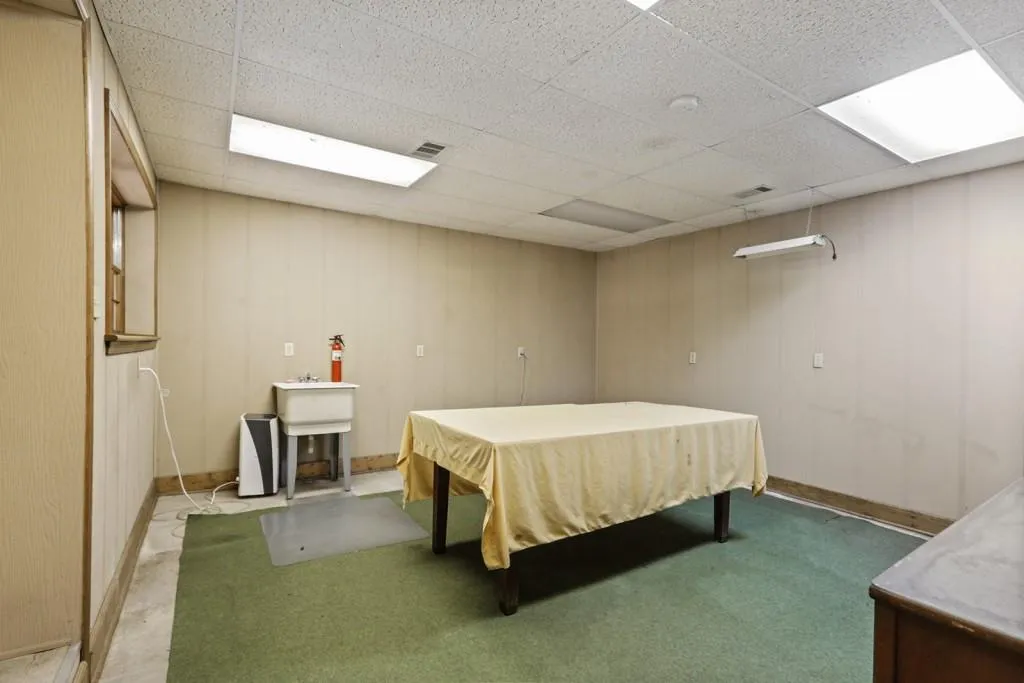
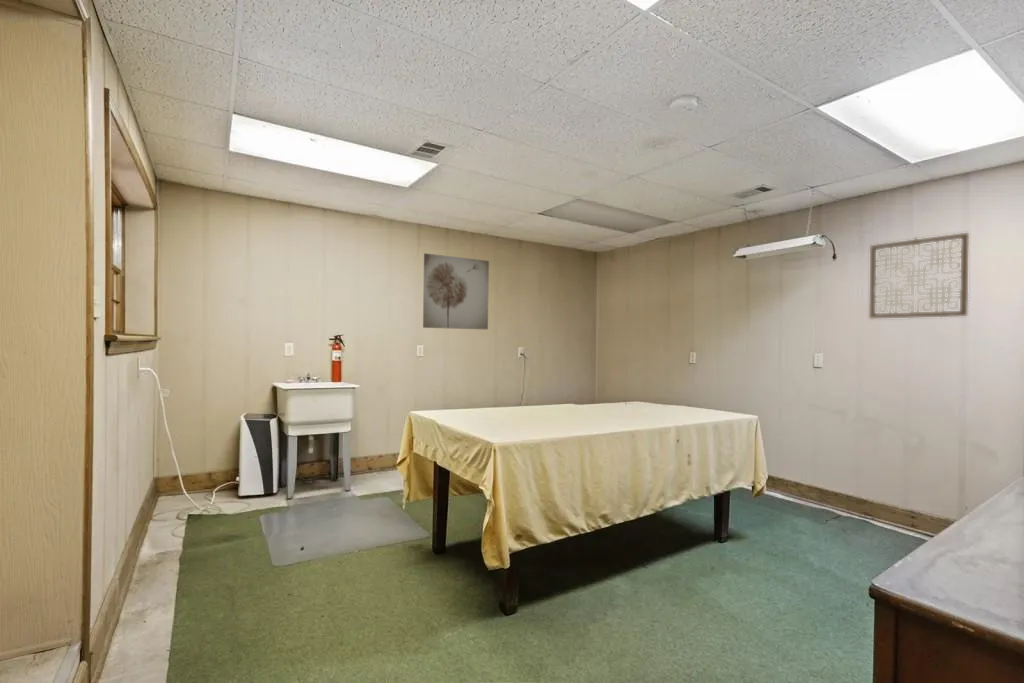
+ wall art (915, 276)
+ wall art (457, 293)
